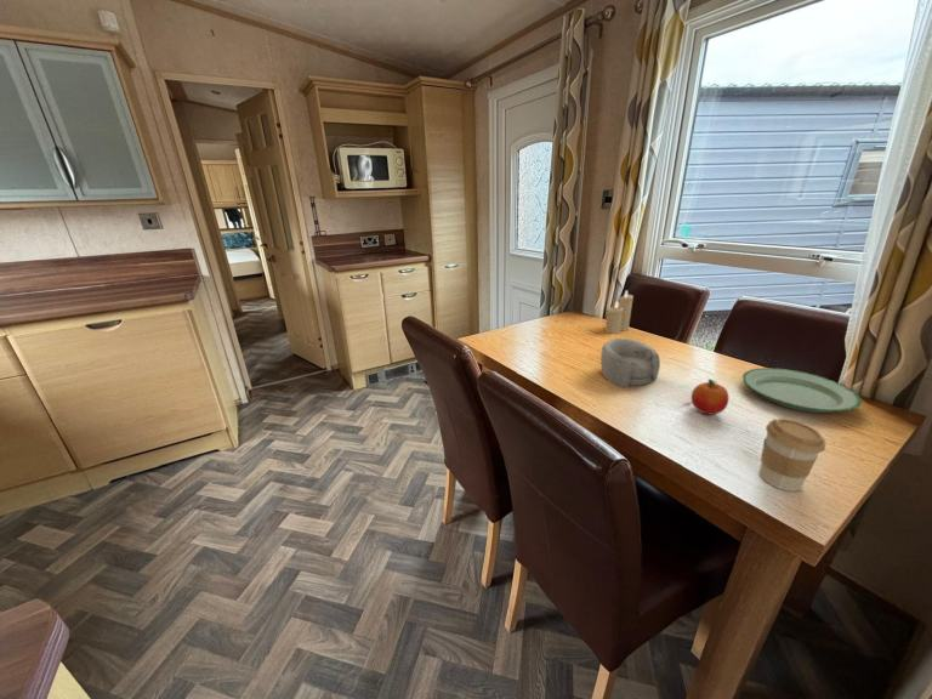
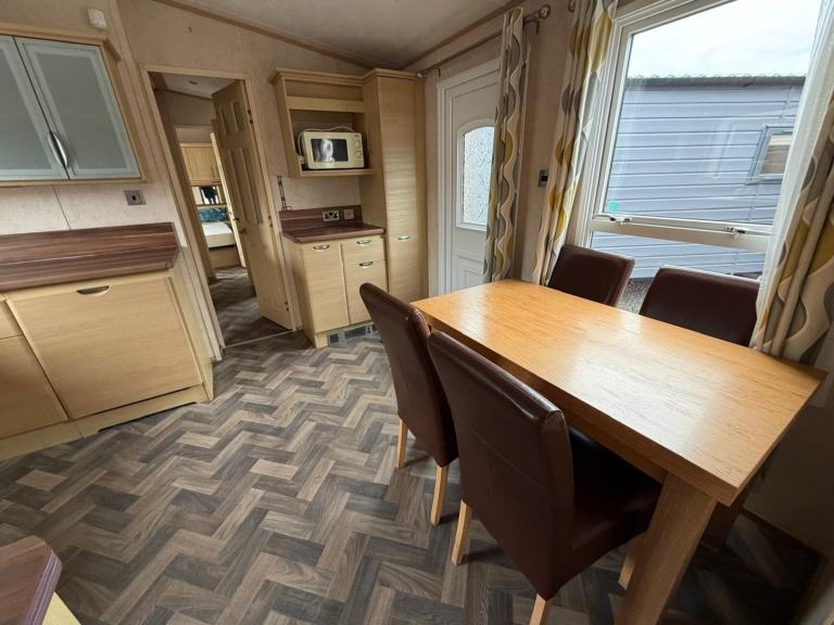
- coffee cup (788, 453)
- fruit (709, 396)
- plate (796, 391)
- candle (619, 311)
- decorative bowl (627, 360)
